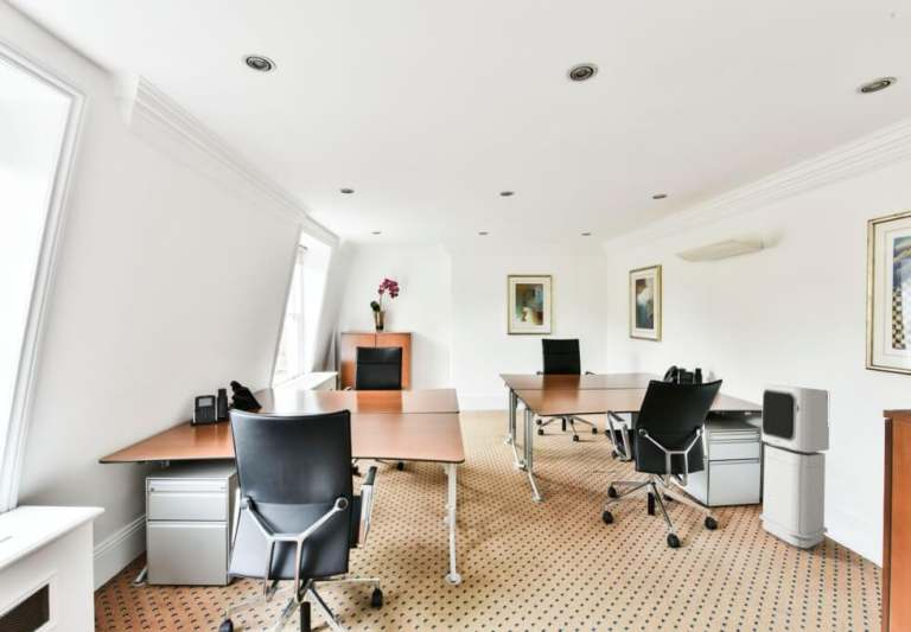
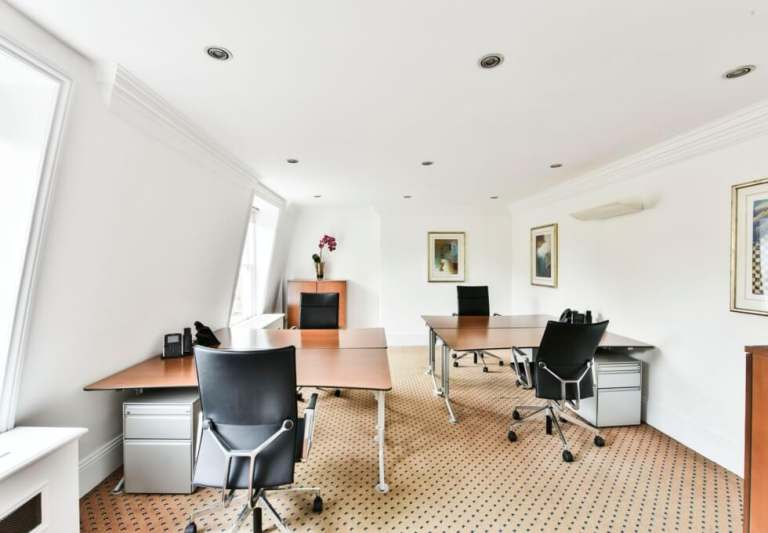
- air purifier (801, 461)
